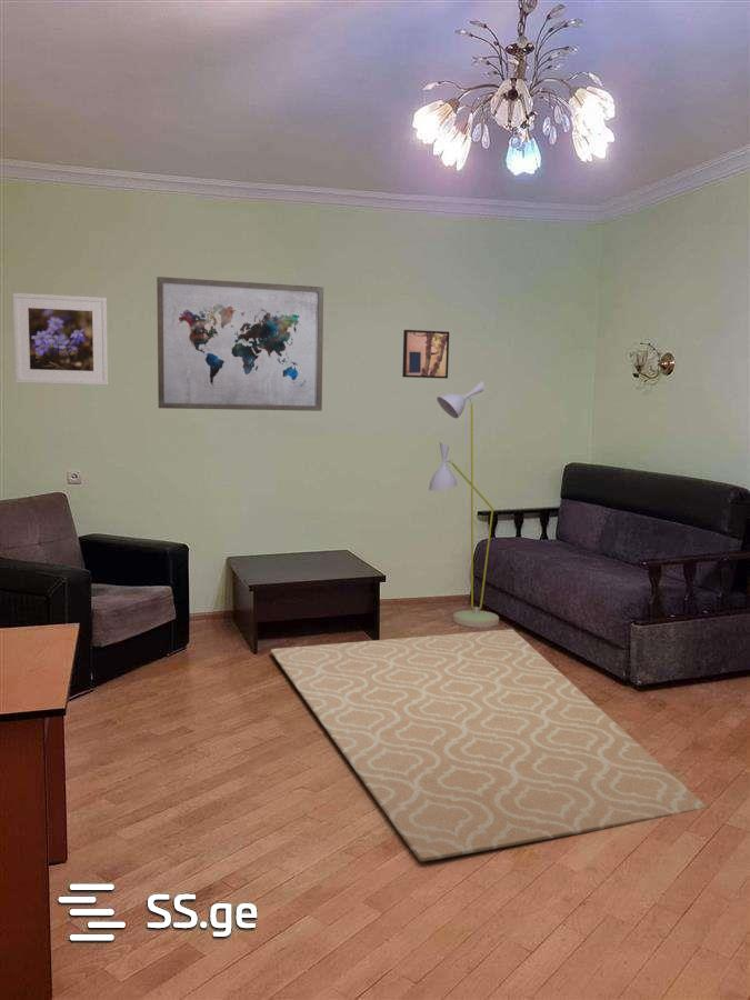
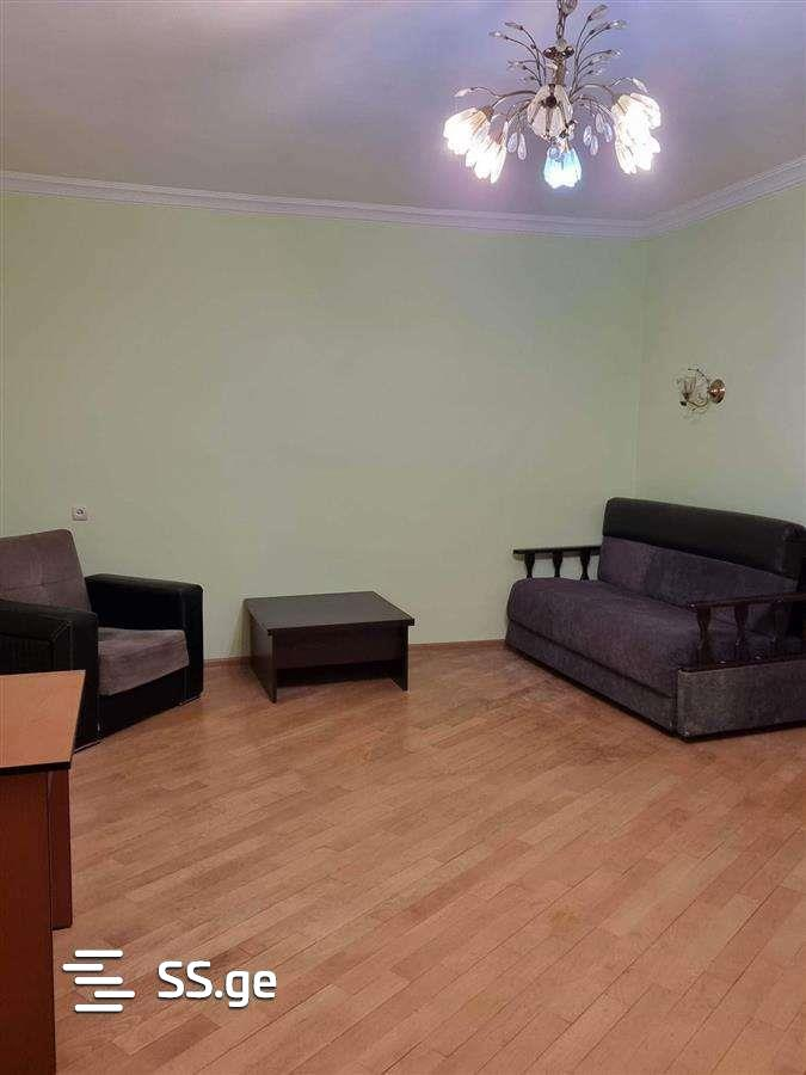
- wall art (242, 346)
- rug (484, 706)
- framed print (61, 340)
- wall art (426, 353)
- floor lamp (471, 503)
